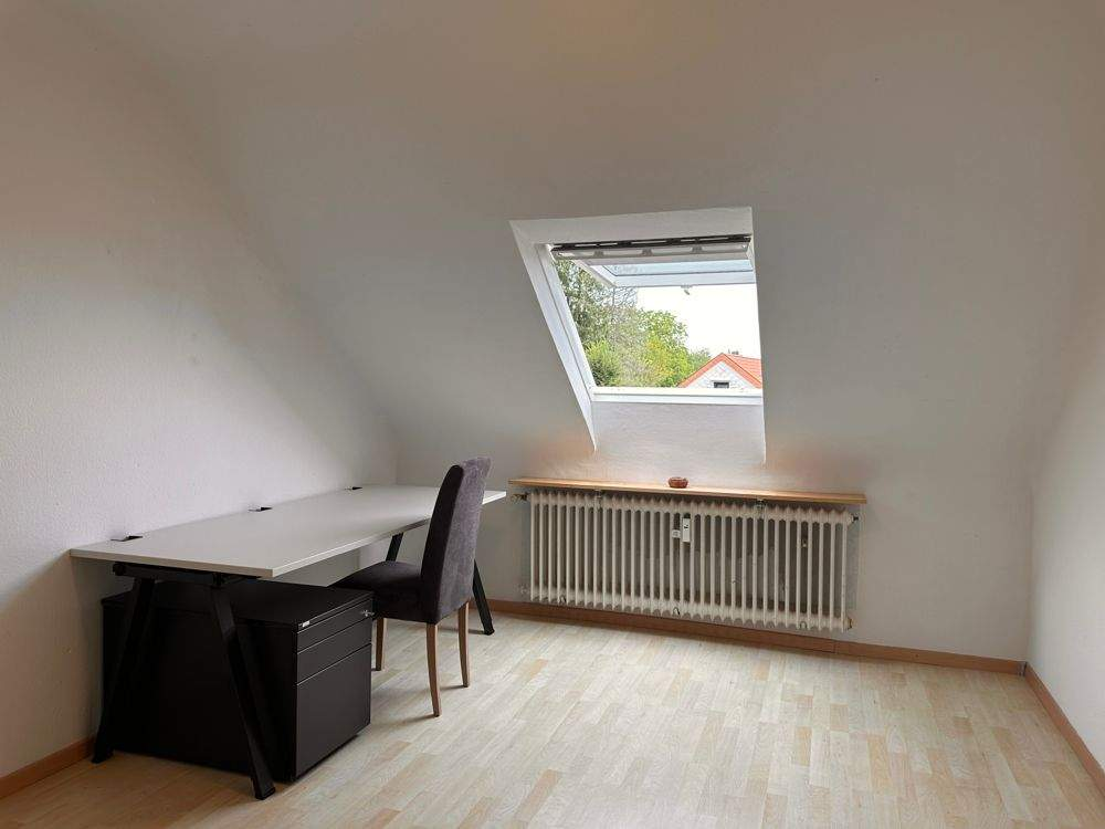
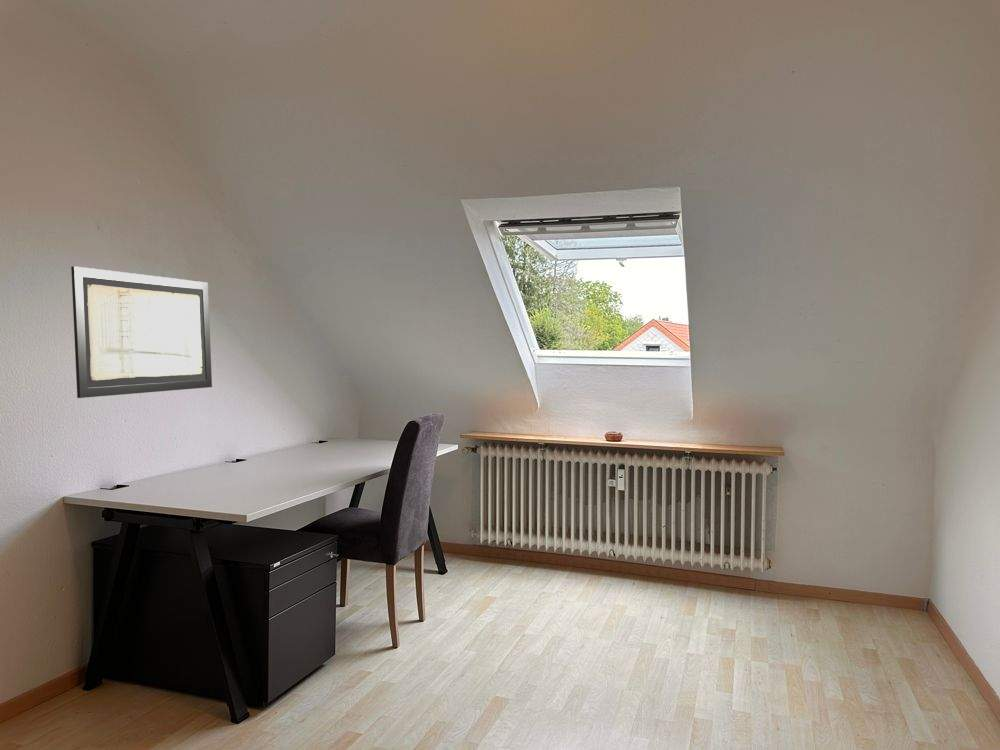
+ wall art (149, 333)
